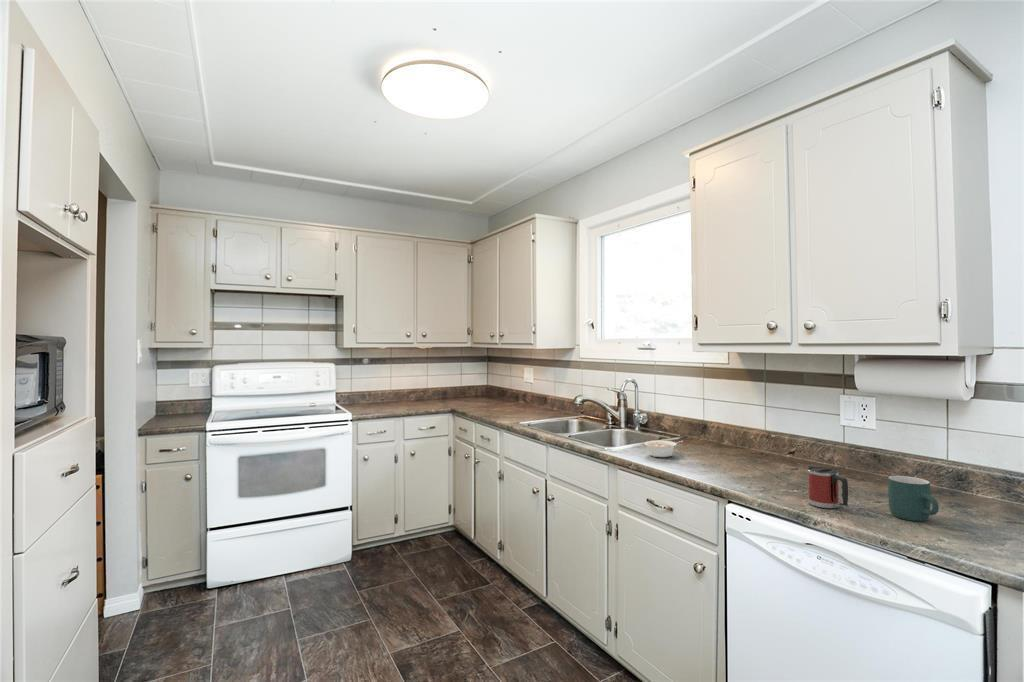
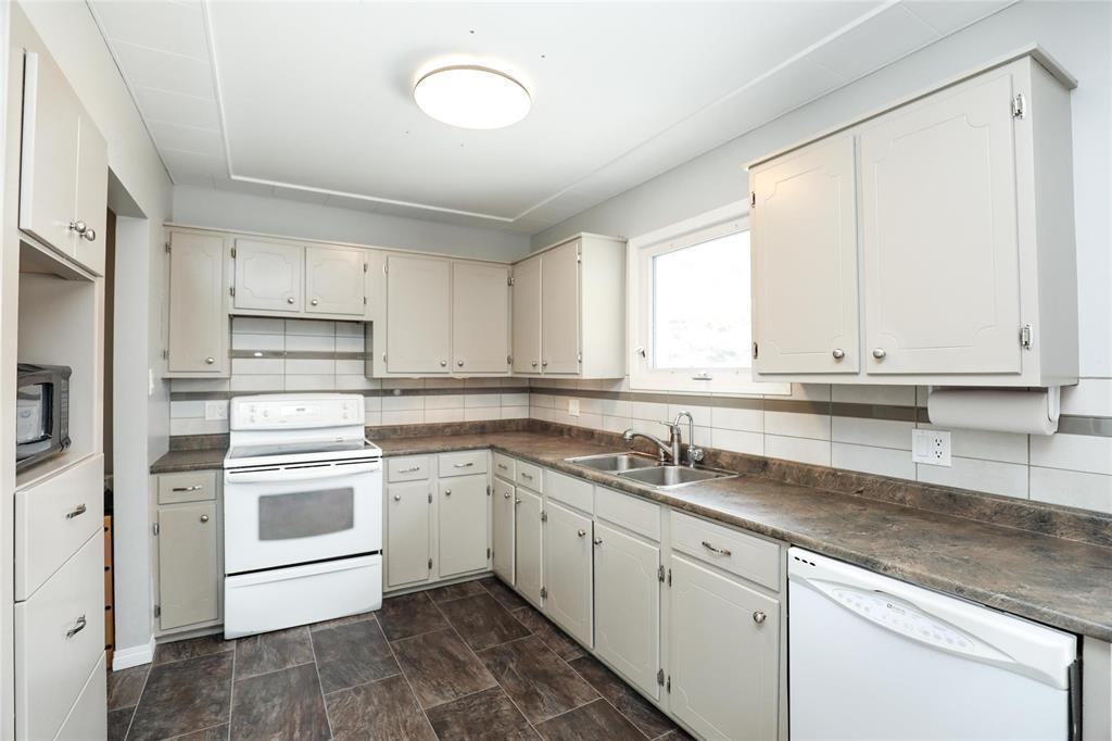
- legume (661, 447)
- mug (827, 487)
- mug (916, 499)
